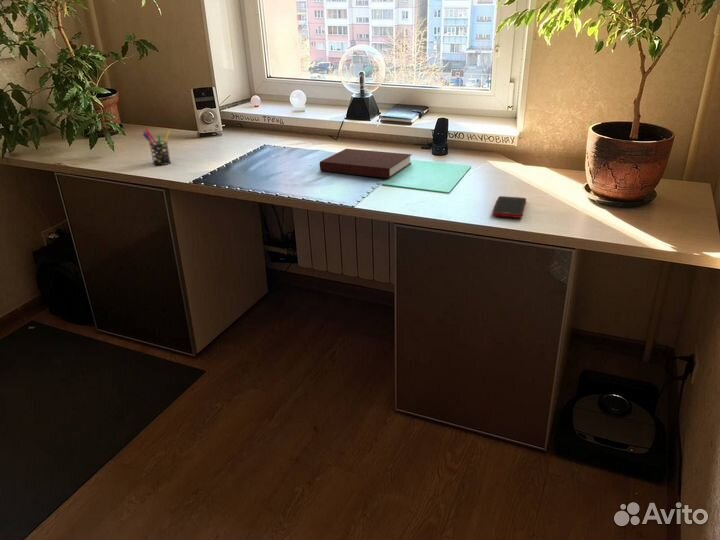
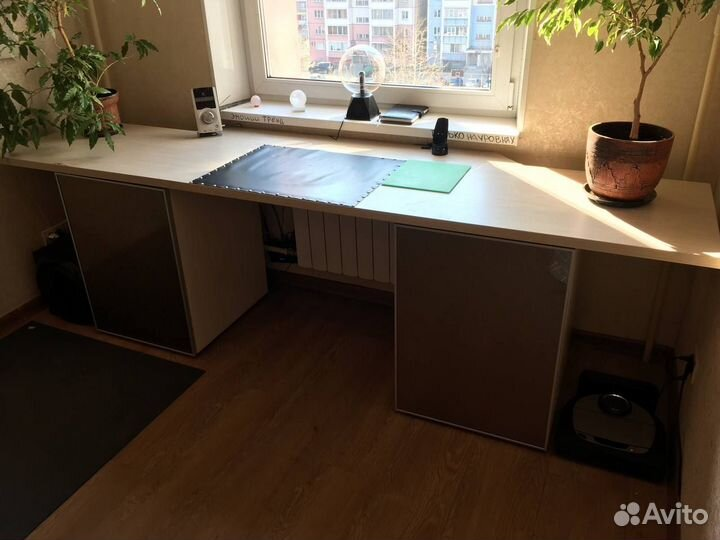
- pen holder (158, 146)
- cell phone (509, 206)
- notebook (366, 162)
